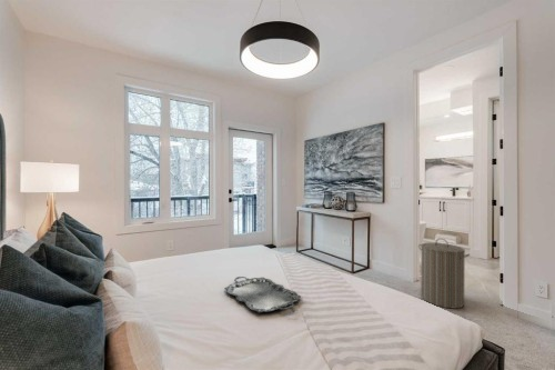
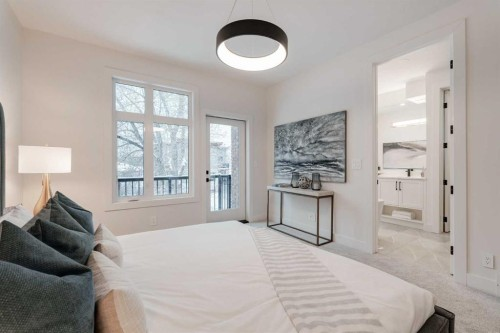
- laundry hamper (442, 269)
- serving tray (261, 292)
